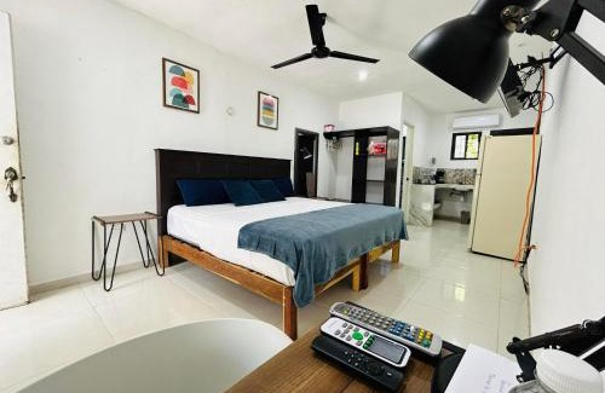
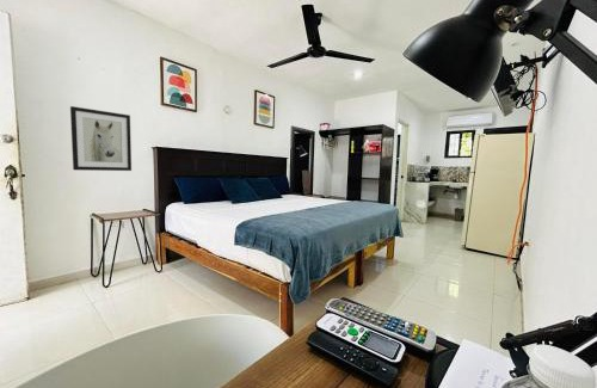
+ wall art (103, 141)
